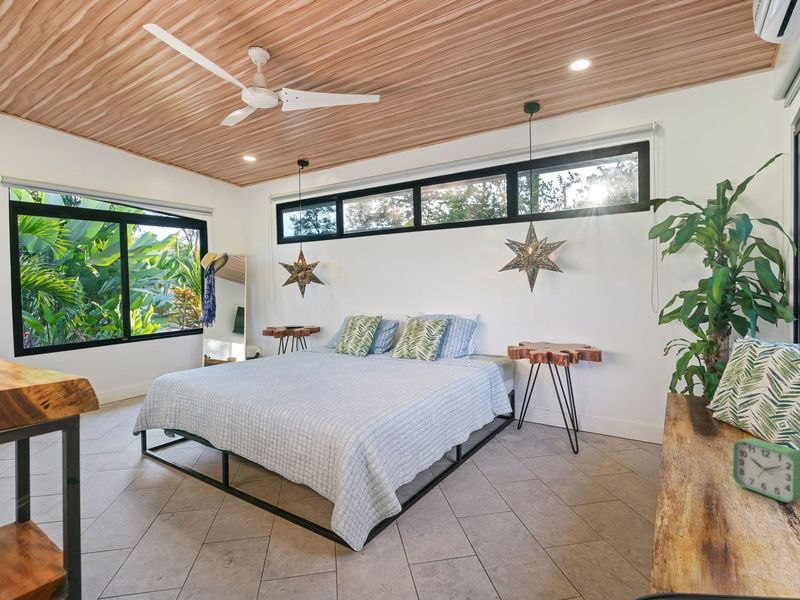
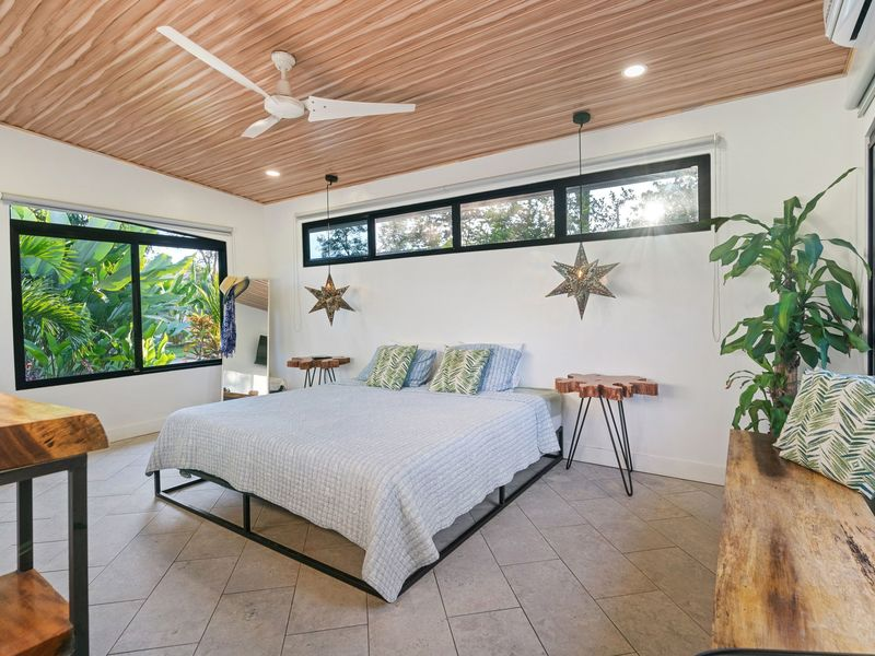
- alarm clock (768, 468)
